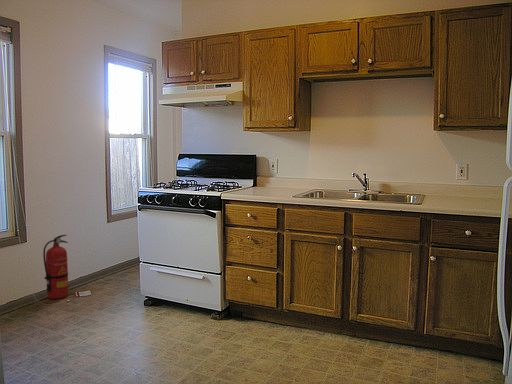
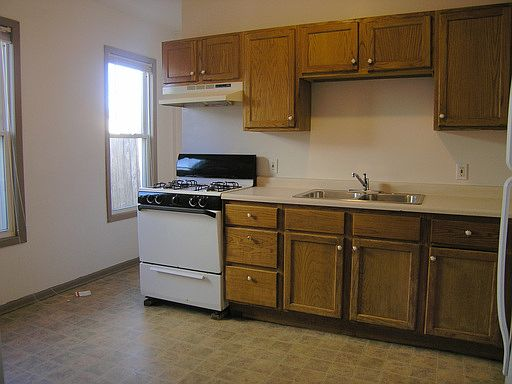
- fire extinguisher (56, 266)
